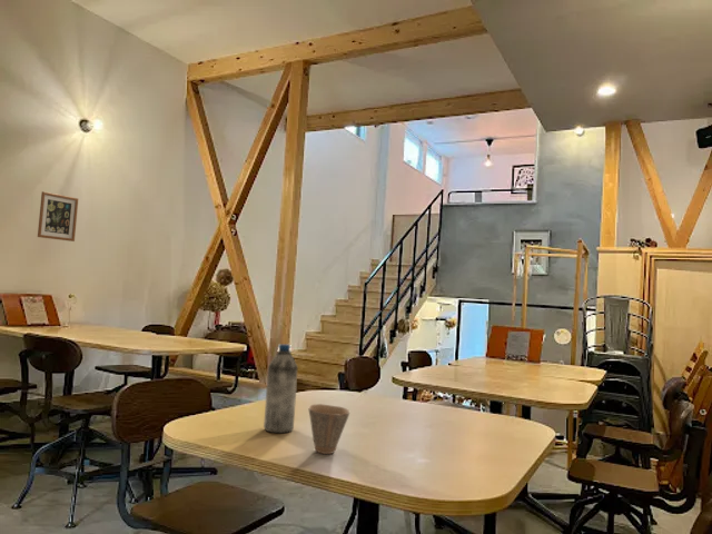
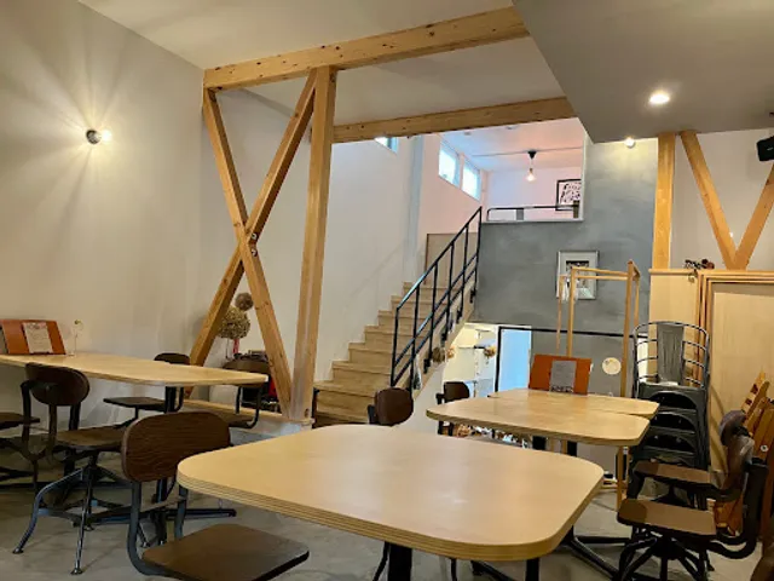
- cup (327, 429)
- wall art (58, 217)
- water bottle (281, 386)
